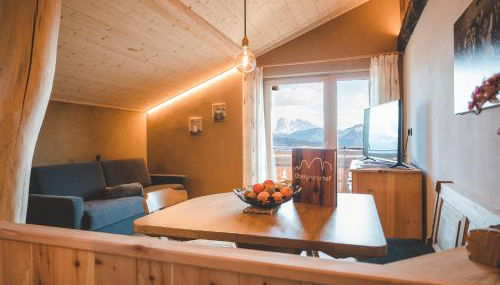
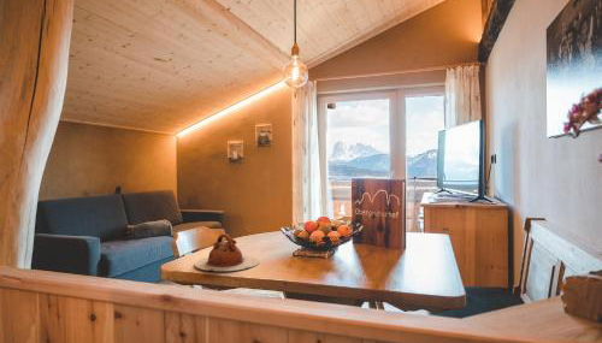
+ teapot (228, 248)
